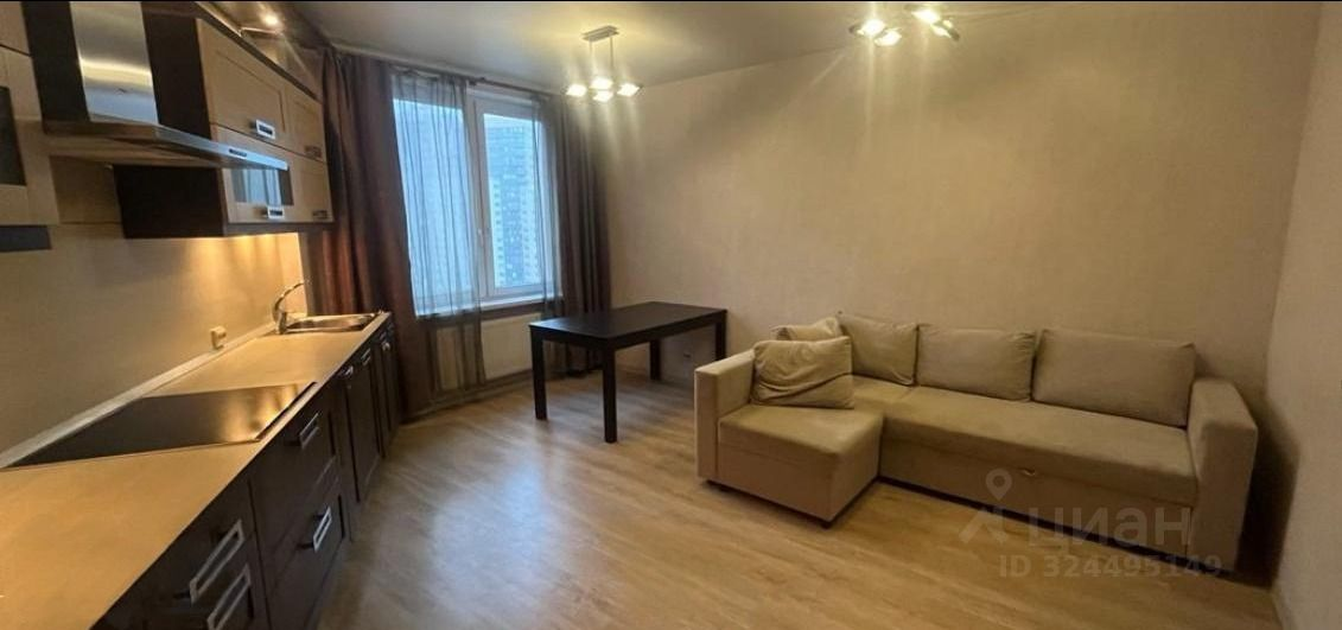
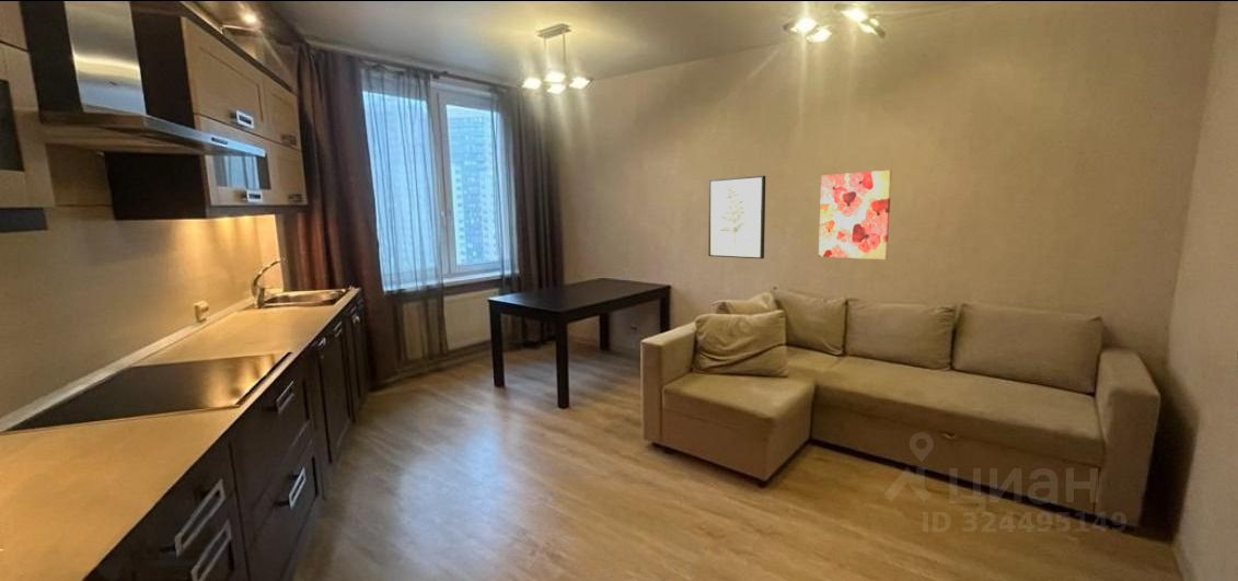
+ wall art (853, 216)
+ wall art (736, 218)
